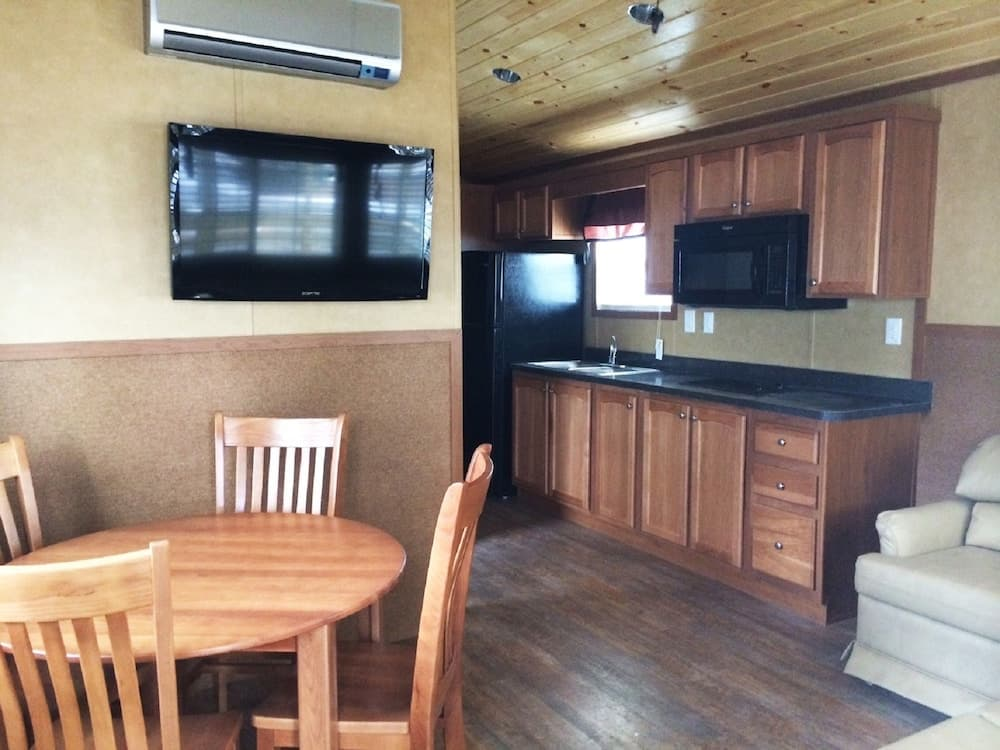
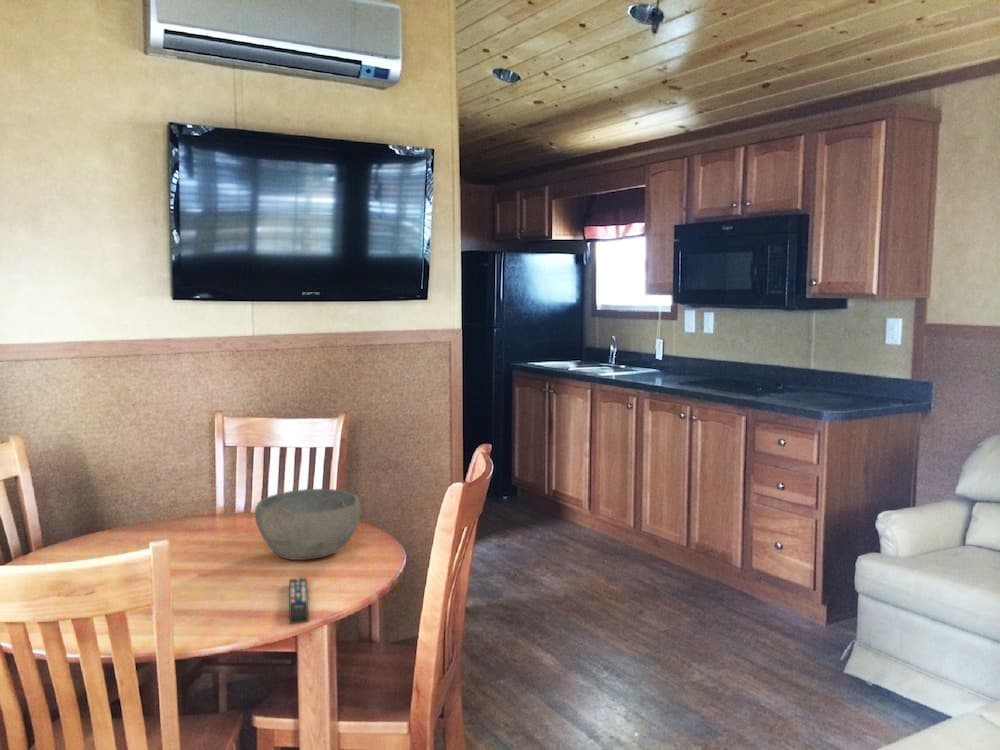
+ bowl (308, 524)
+ remote control (298, 598)
